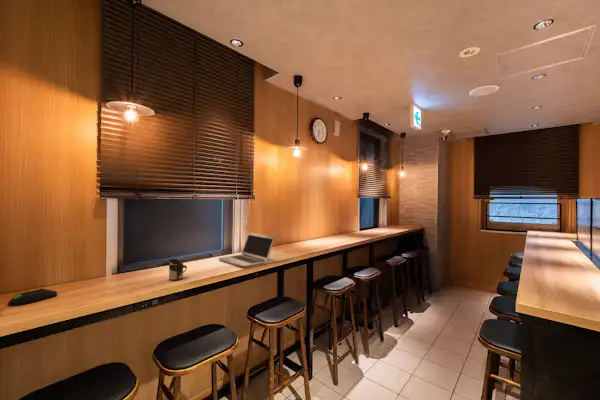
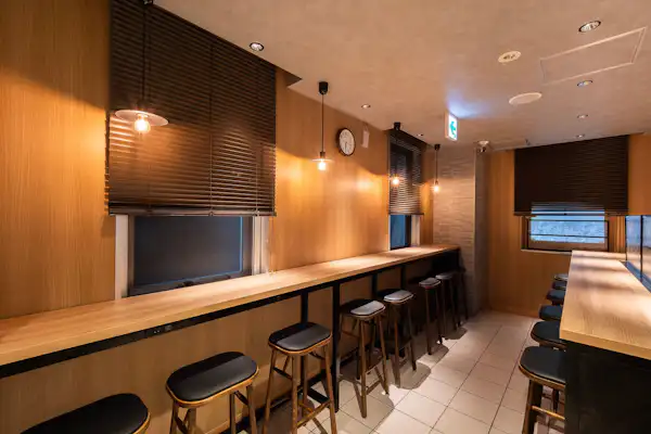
- computer mouse (32, 294)
- cup (178, 270)
- laptop (246, 248)
